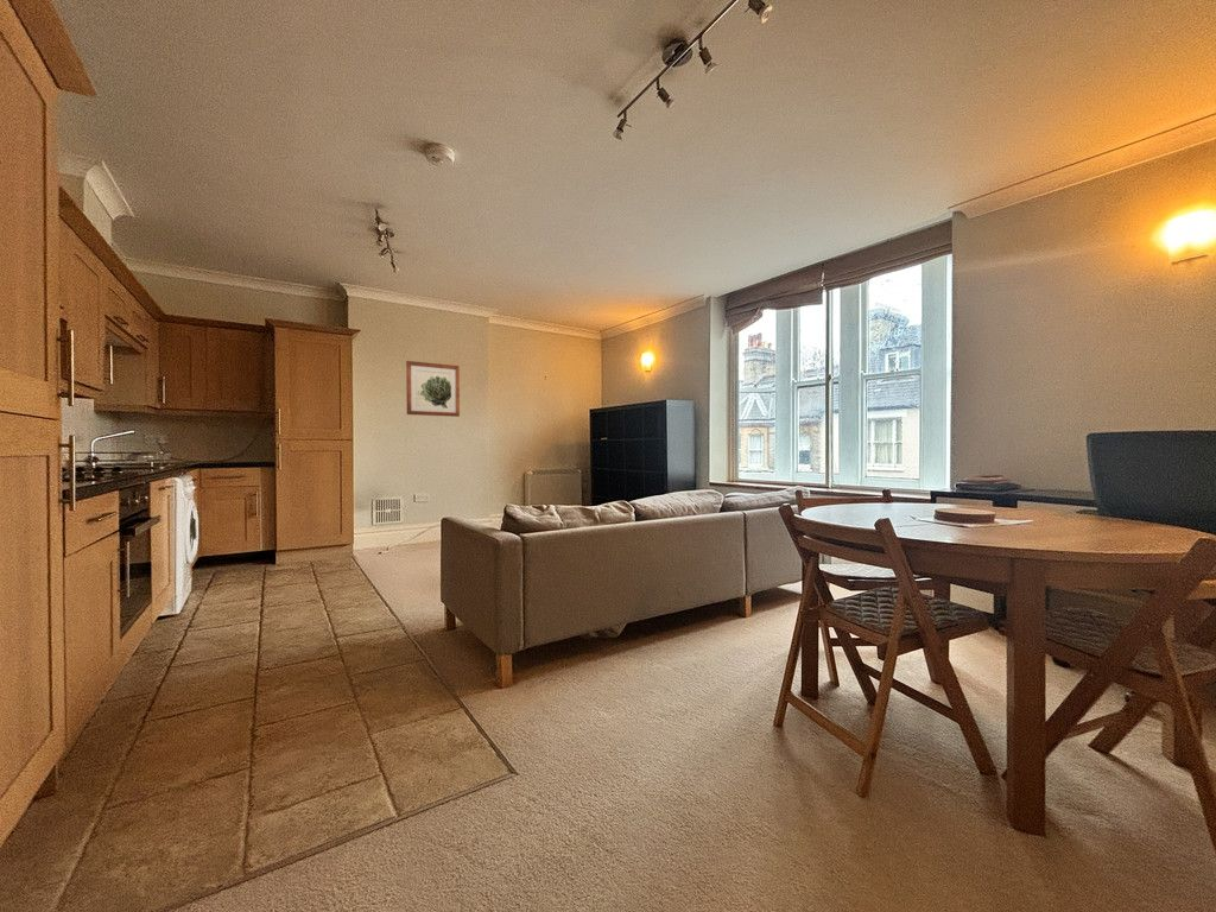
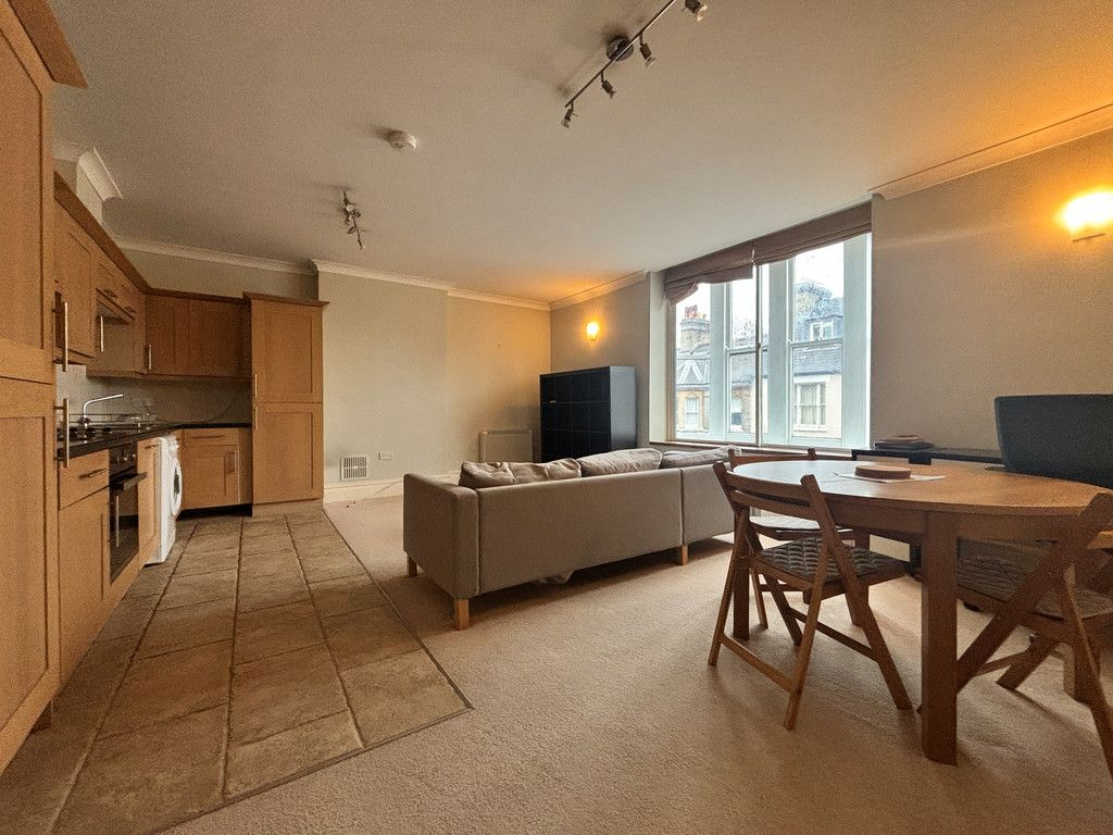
- wall art (433, 390)
